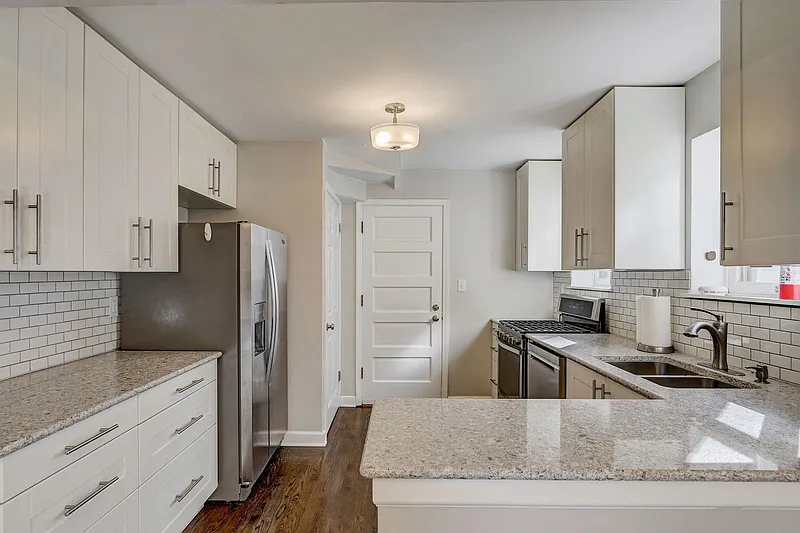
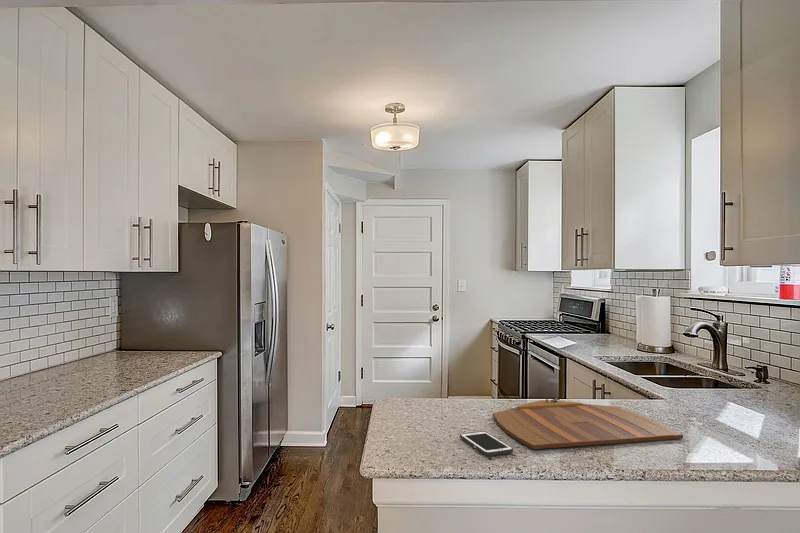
+ cutting board (570, 416)
+ cell phone (485, 442)
